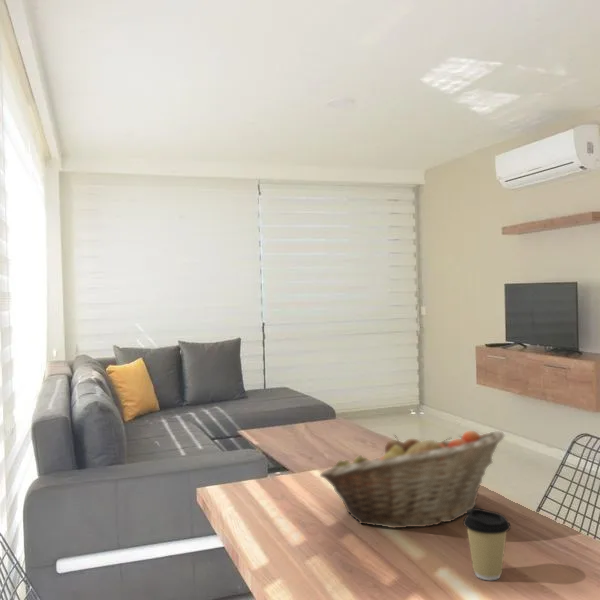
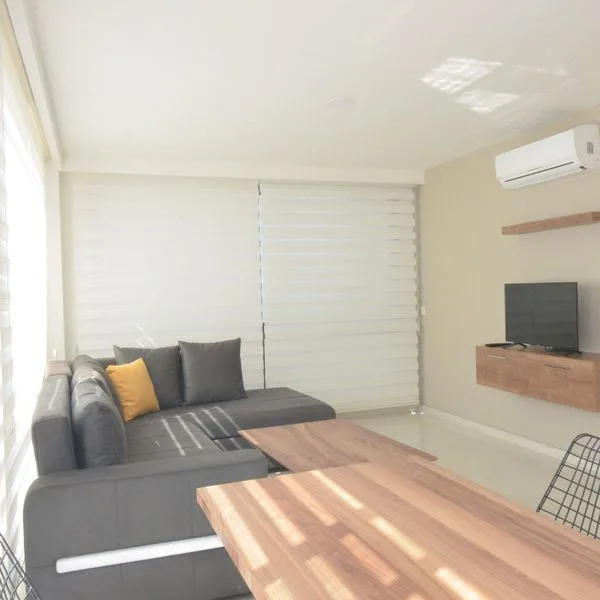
- coffee cup (486, 544)
- fruit basket (414, 469)
